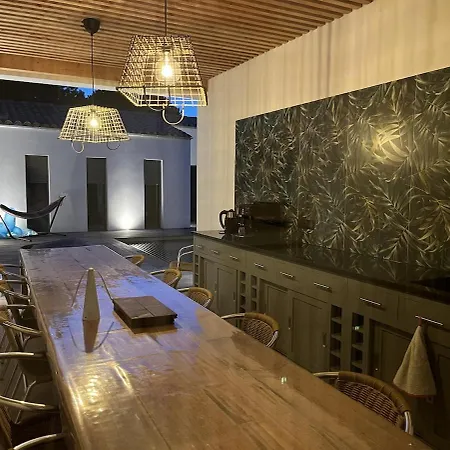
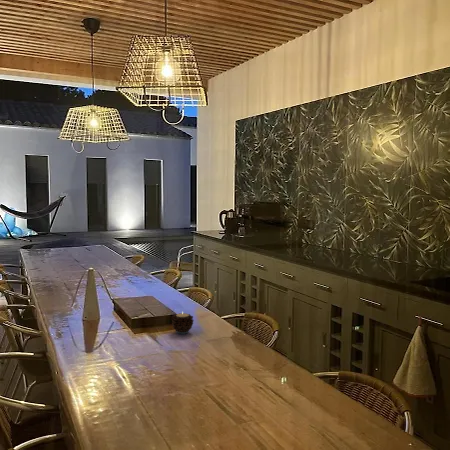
+ candle (182, 321)
